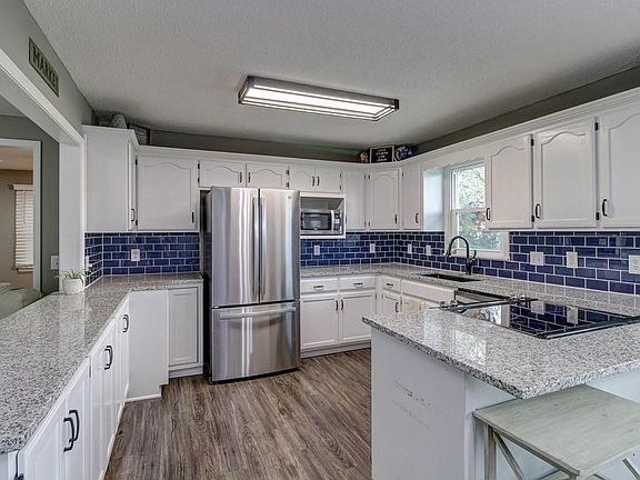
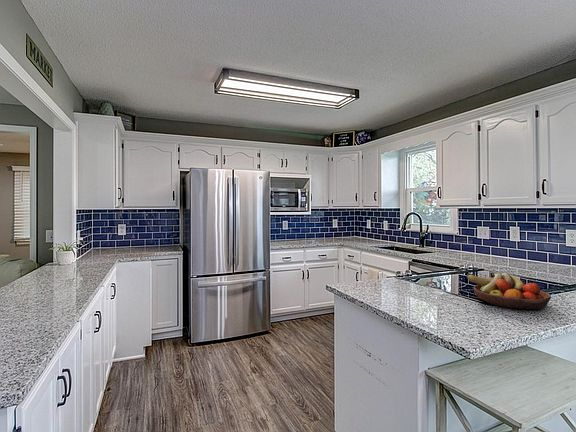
+ fruit bowl (509, 288)
